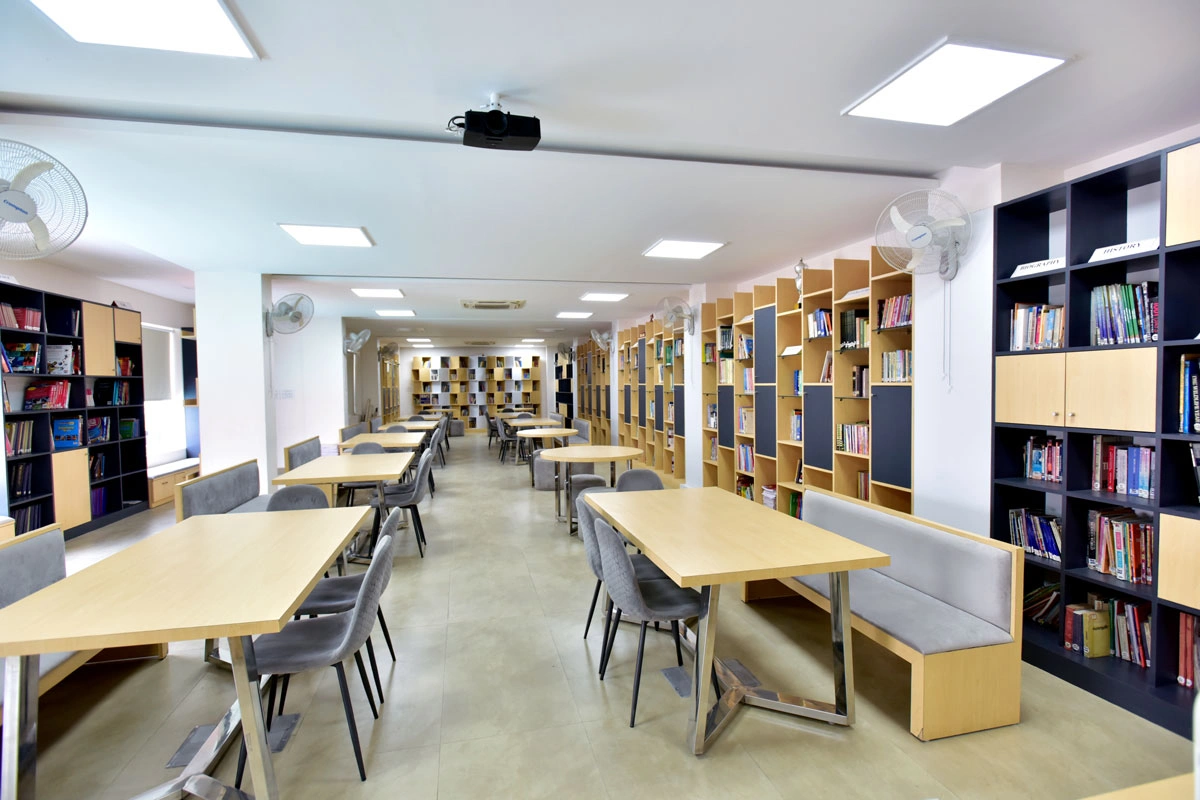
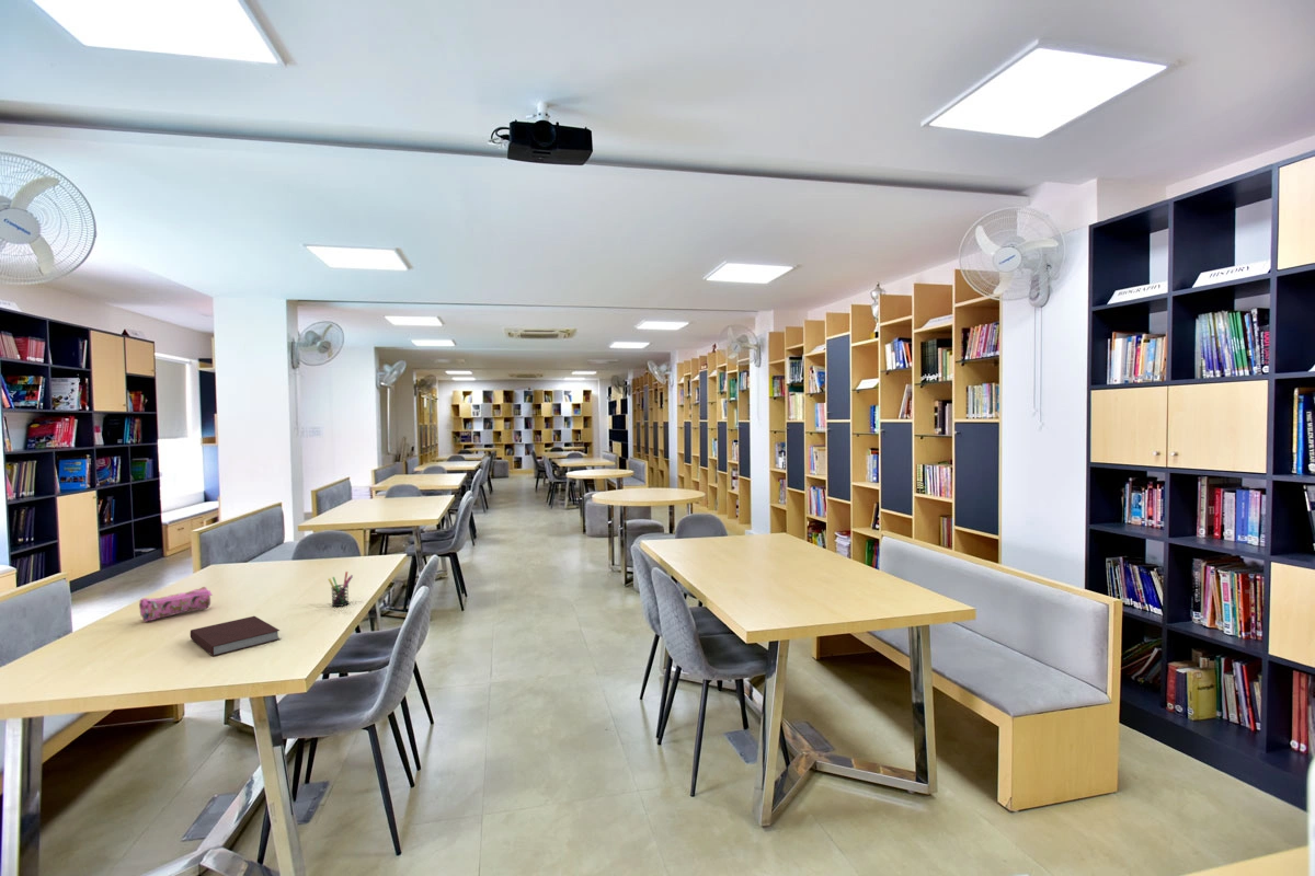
+ pen holder (340, 588)
+ notebook (235, 634)
+ pencil case (176, 602)
